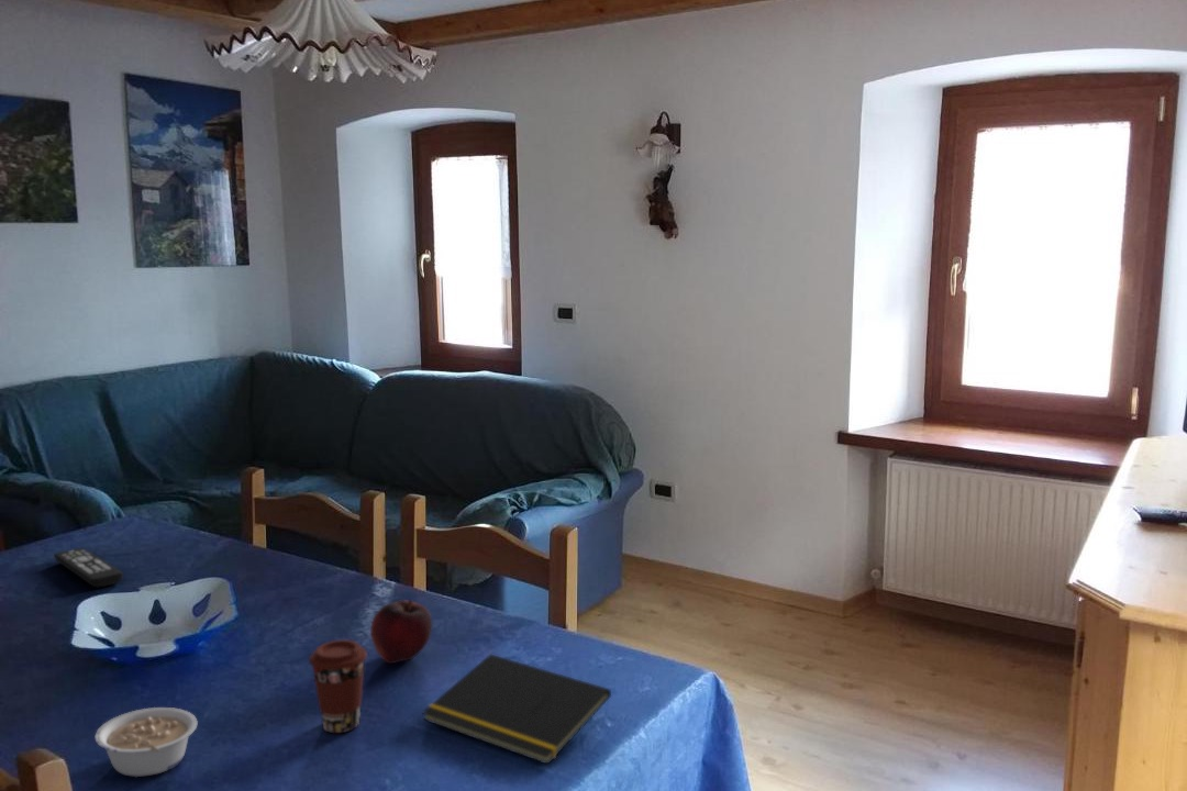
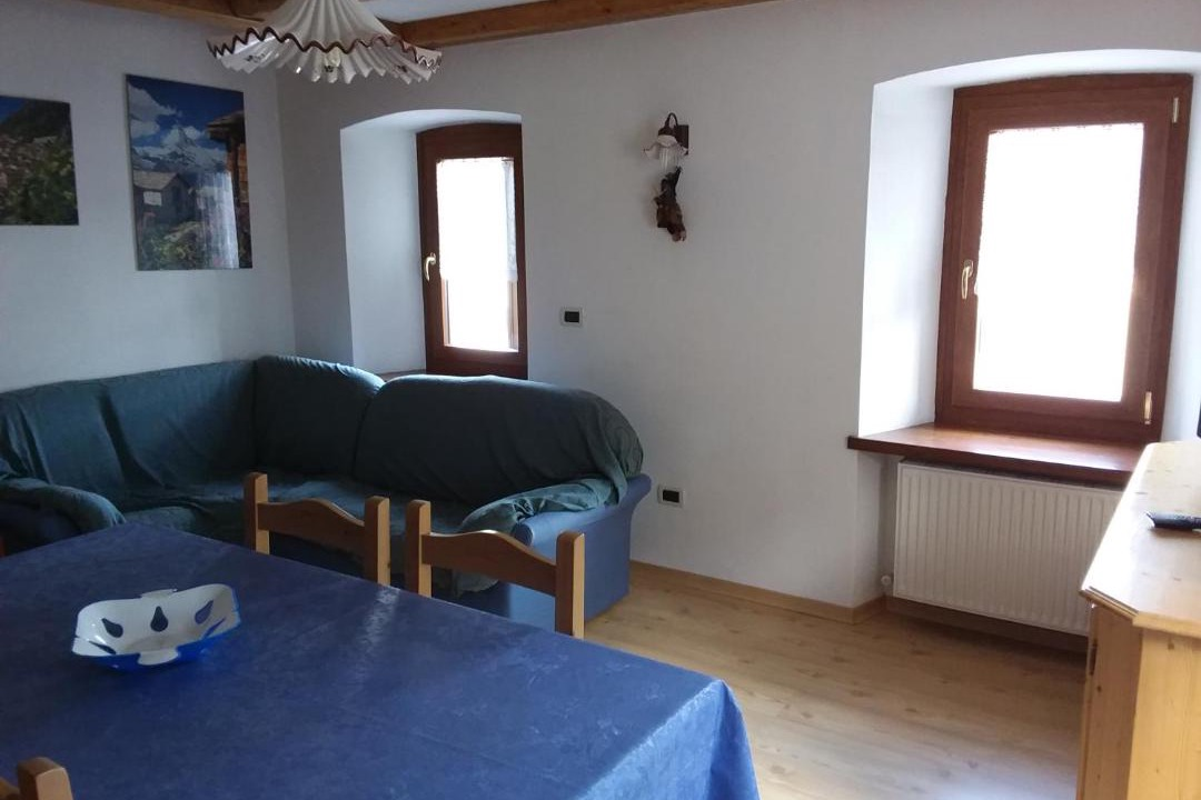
- legume (151, 742)
- remote control (87, 567)
- fruit (401, 631)
- coffee cup (339, 686)
- notepad (517, 704)
